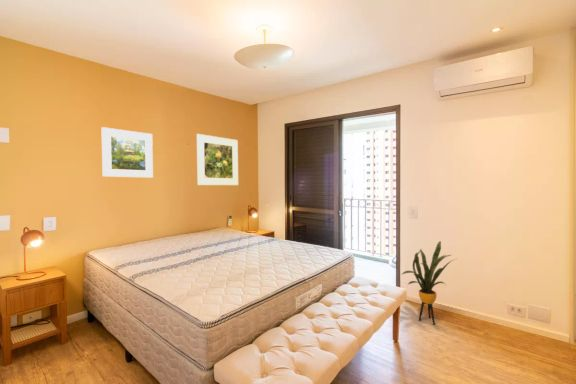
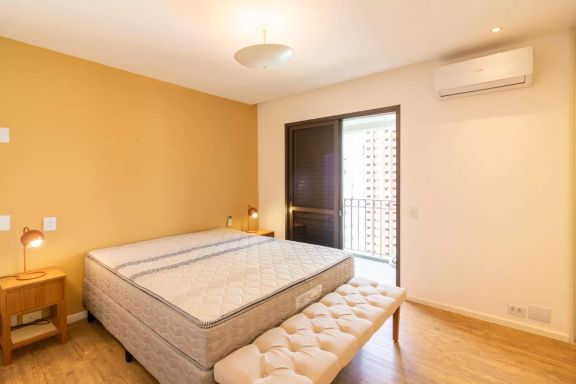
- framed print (128, 154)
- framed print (218, 161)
- house plant (432, 283)
